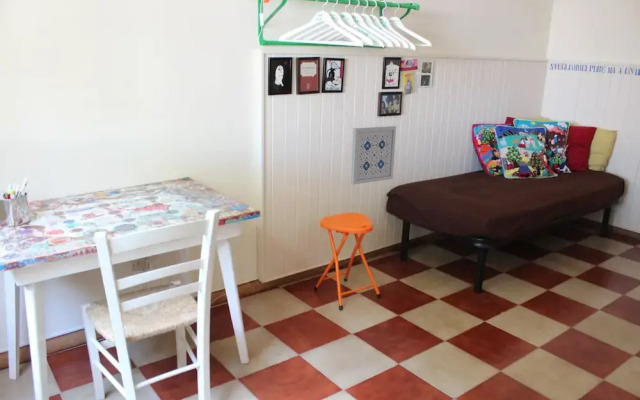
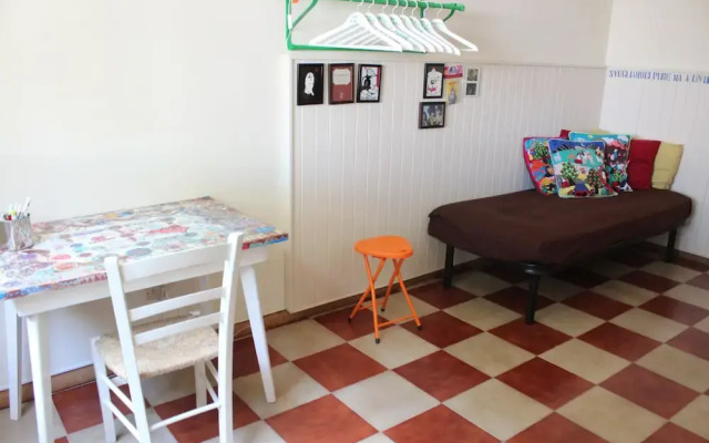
- wall art (373, 154)
